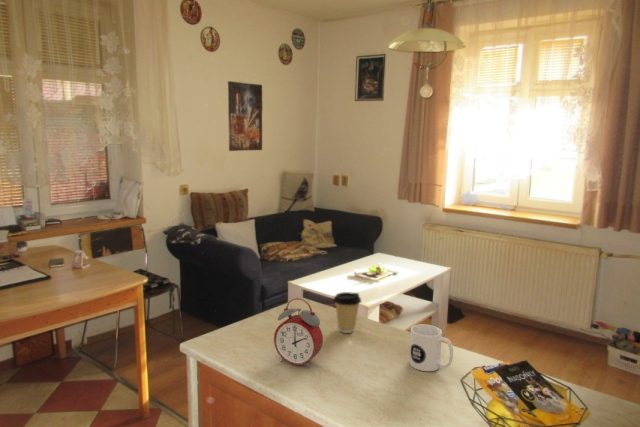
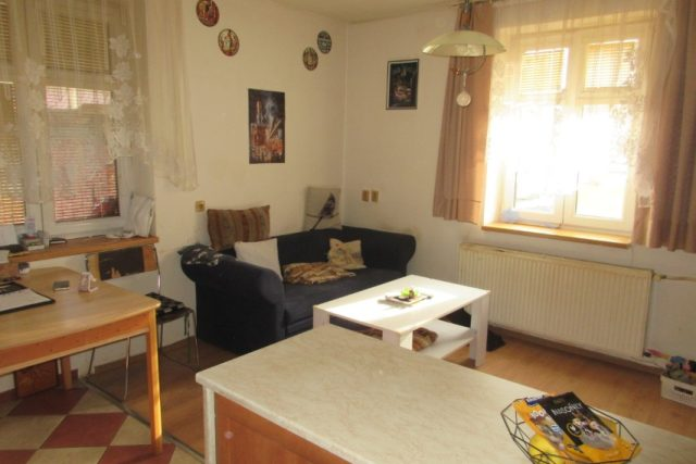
- mug (431, 348)
- alarm clock (298, 330)
- coffee cup (347, 312)
